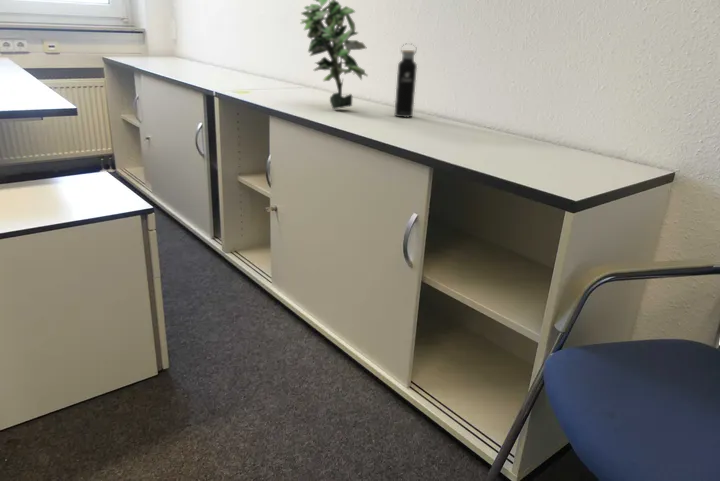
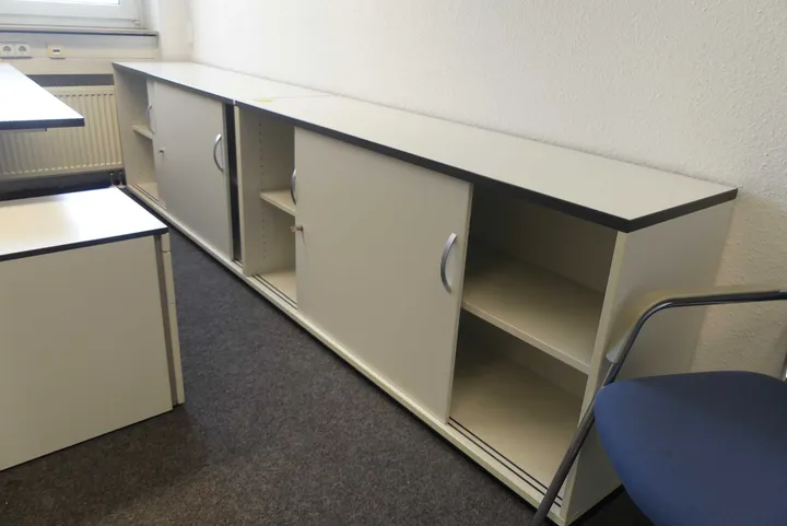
- water bottle (406, 80)
- potted plant (332, 49)
